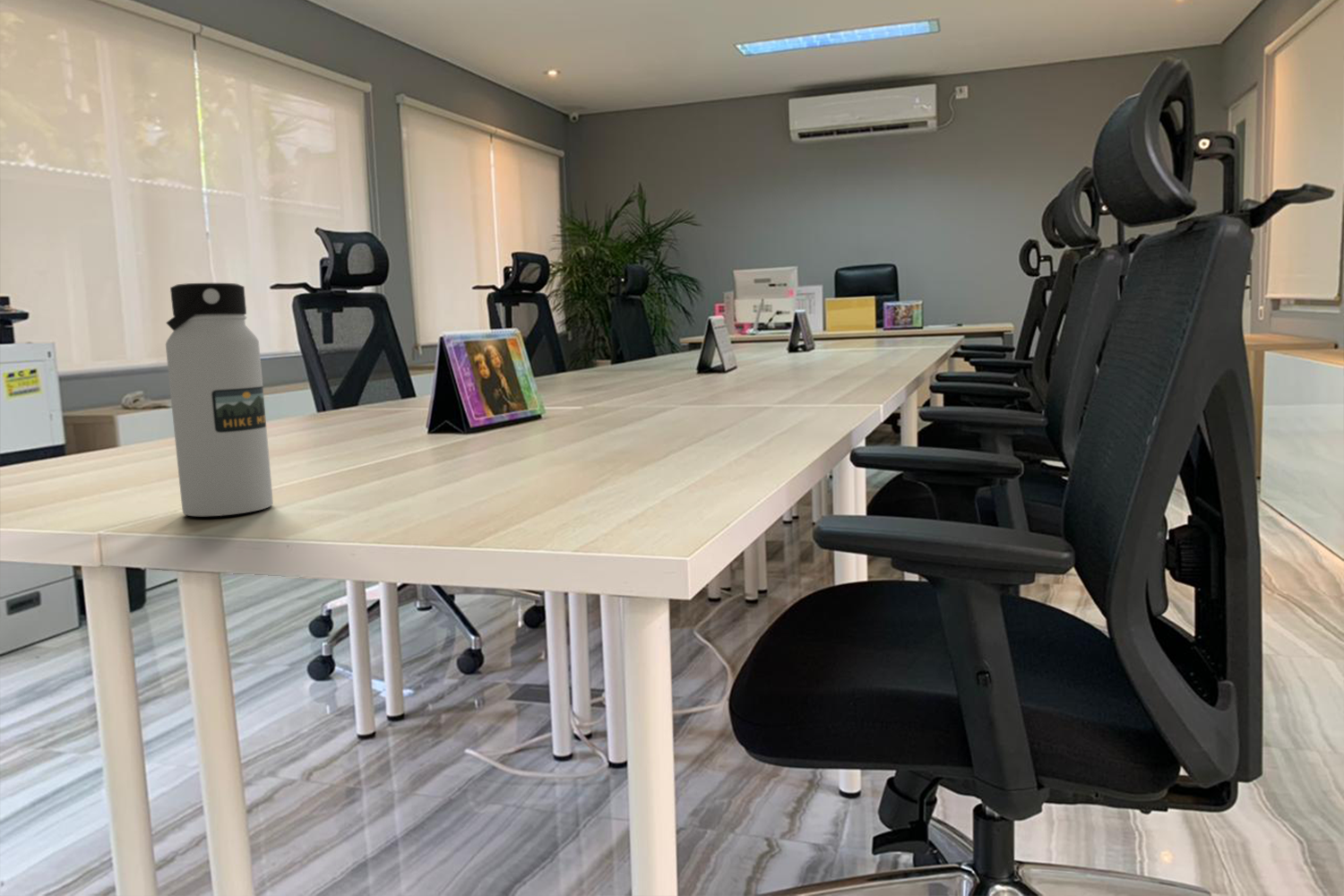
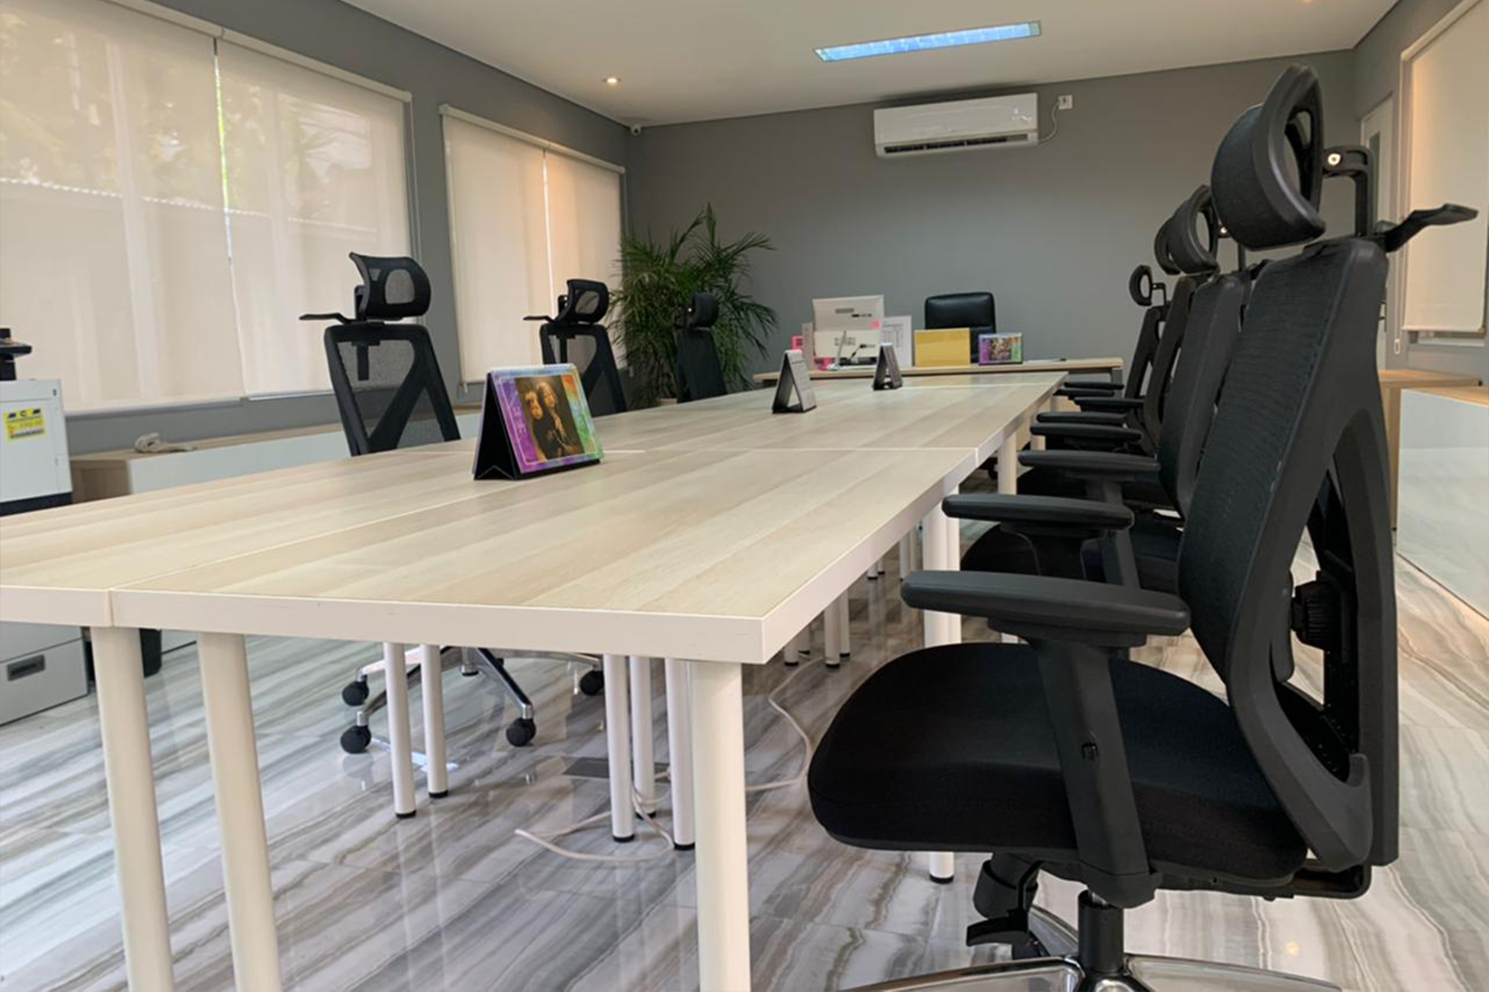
- water bottle (218, 398)
